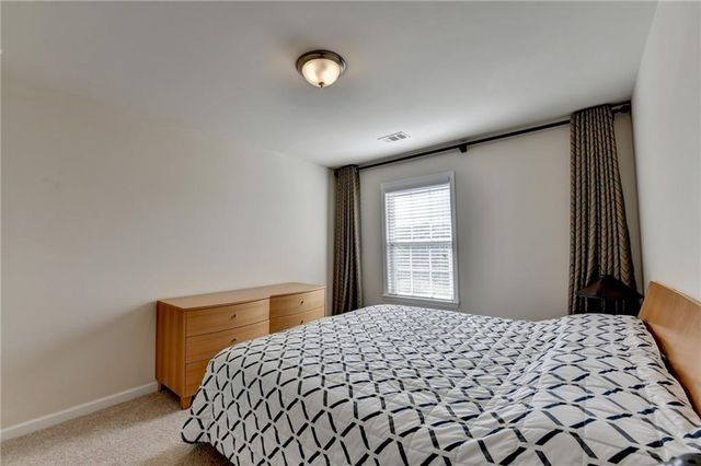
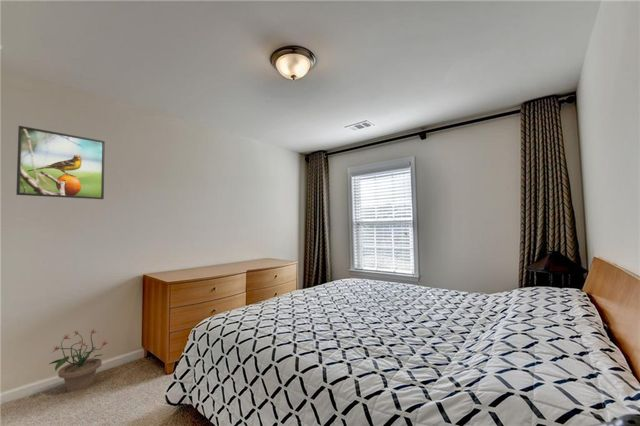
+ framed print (64, 165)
+ potted plant (78, 358)
